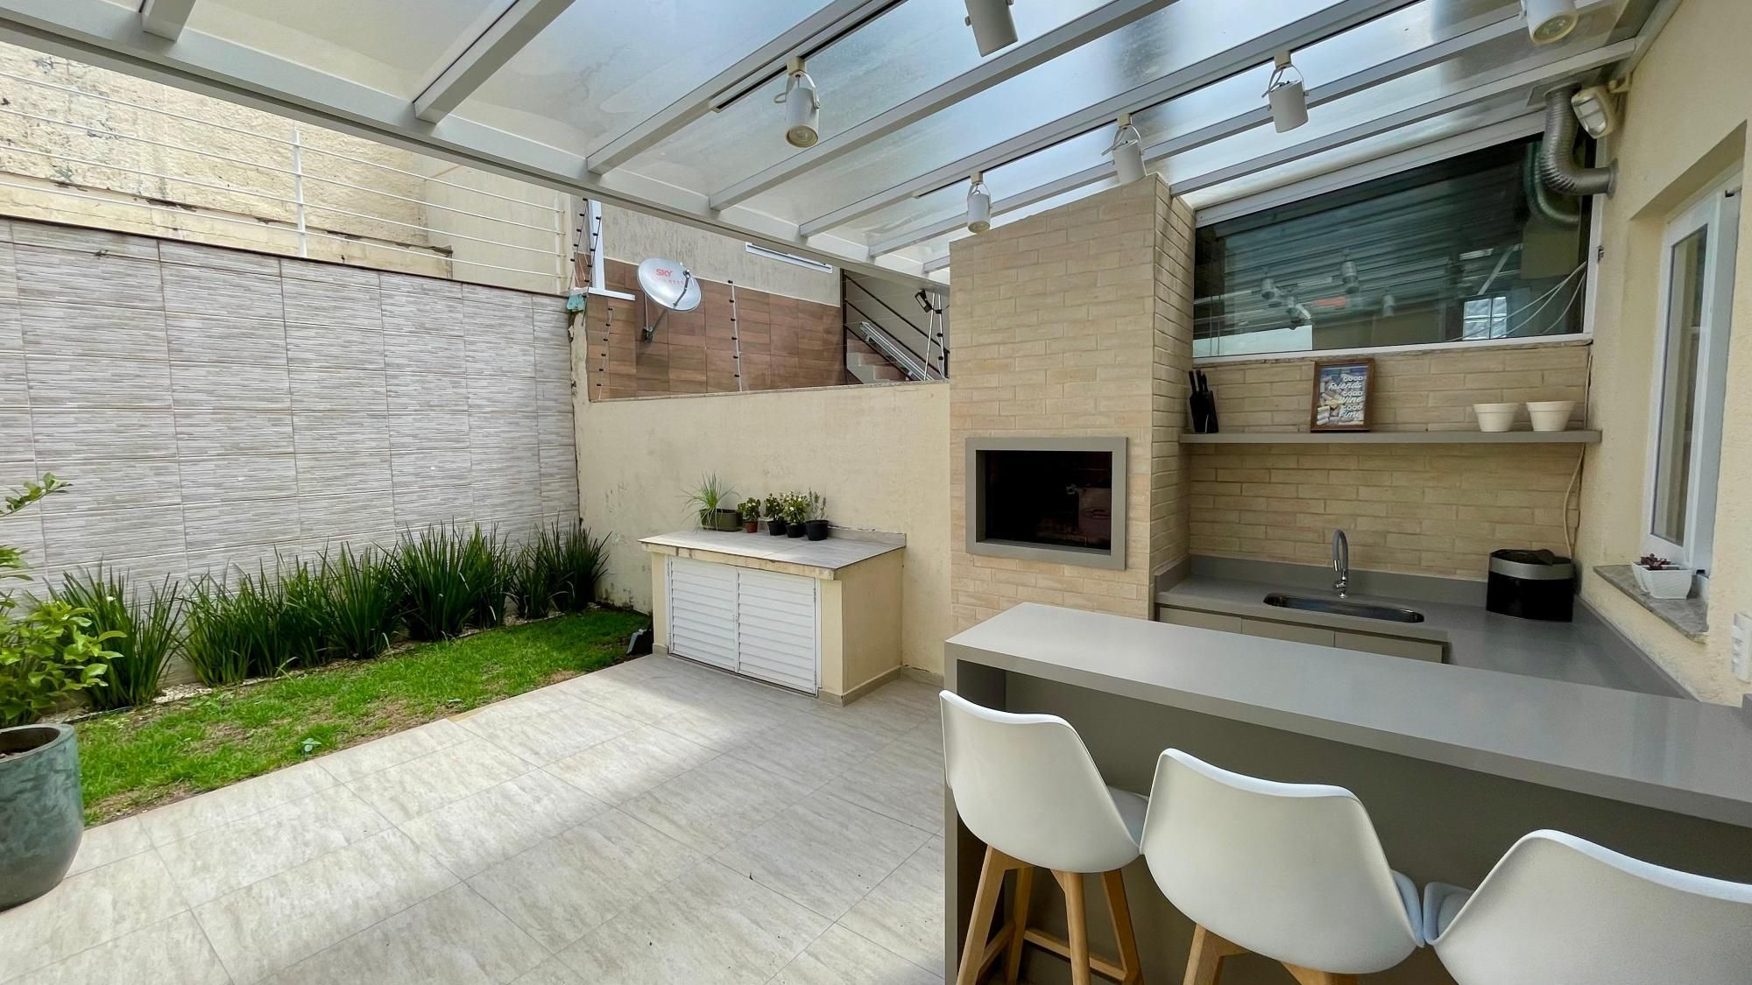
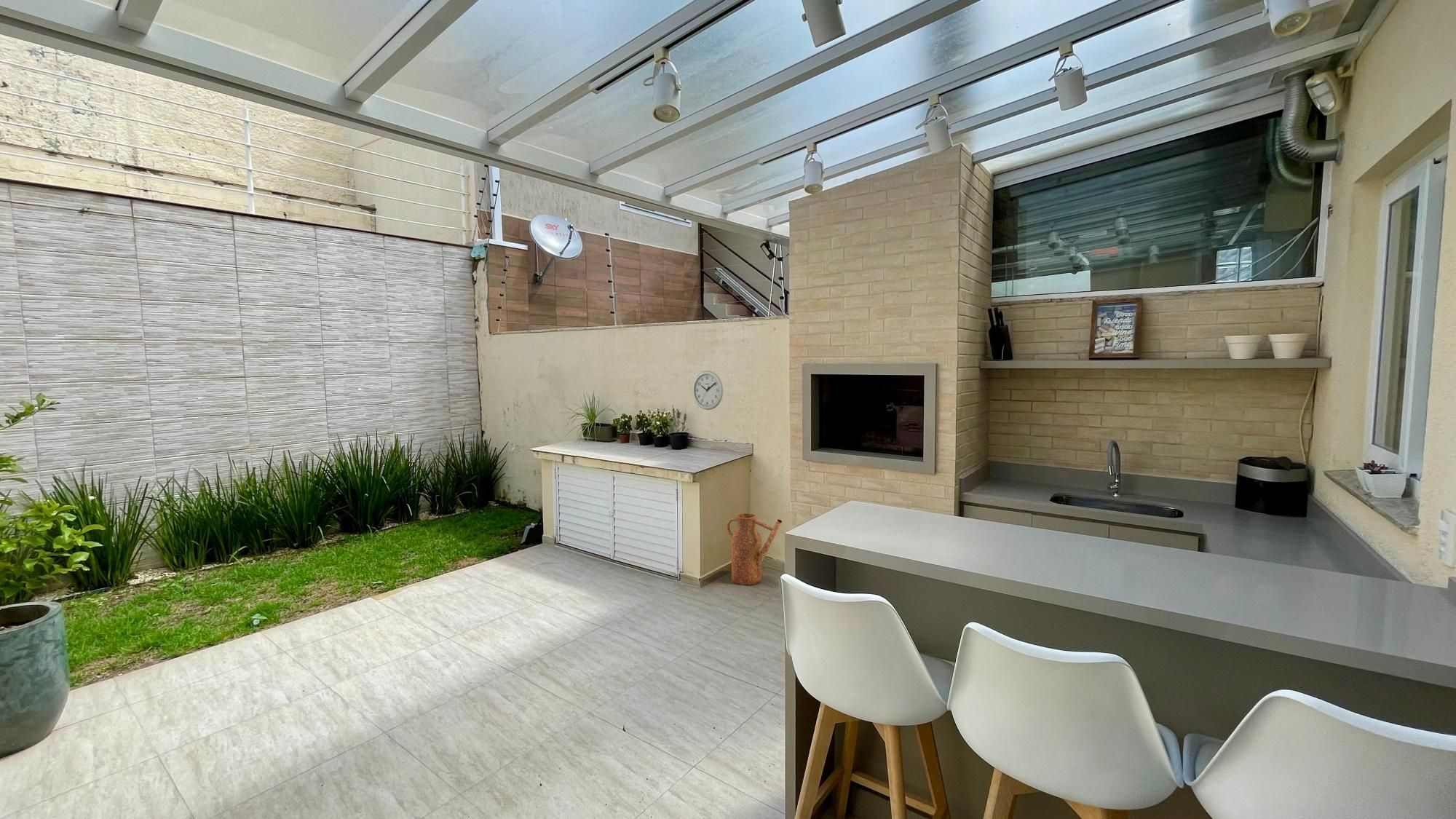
+ wall clock (707, 390)
+ watering can (753, 548)
